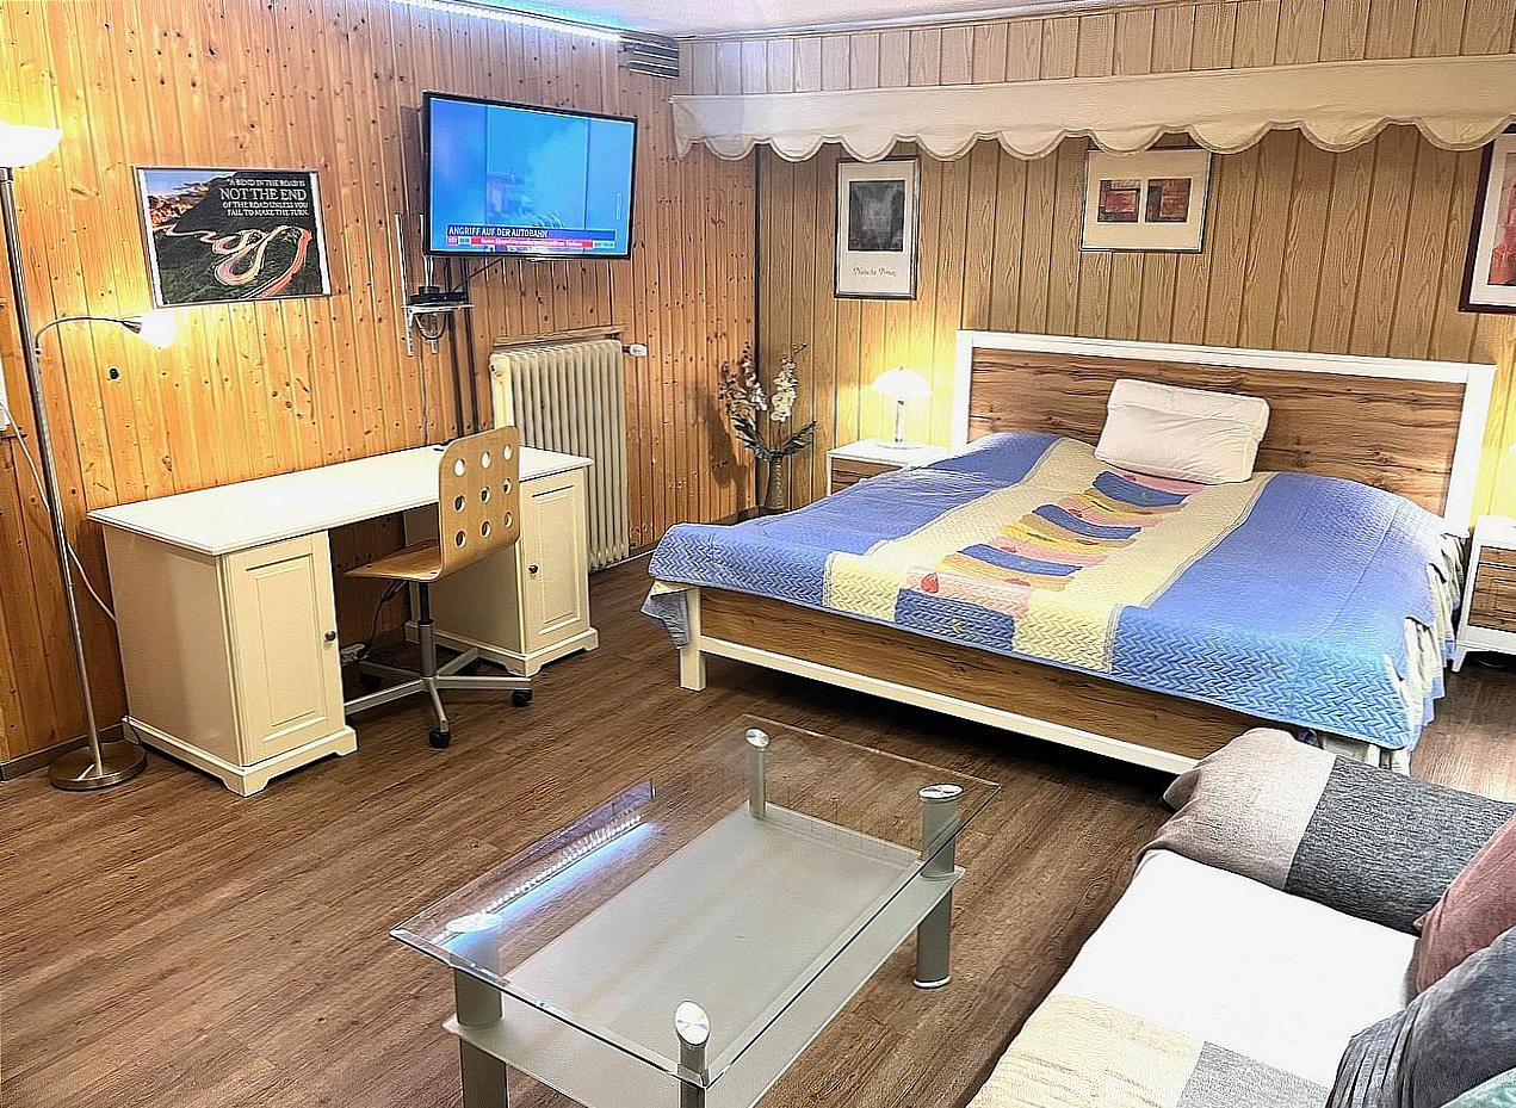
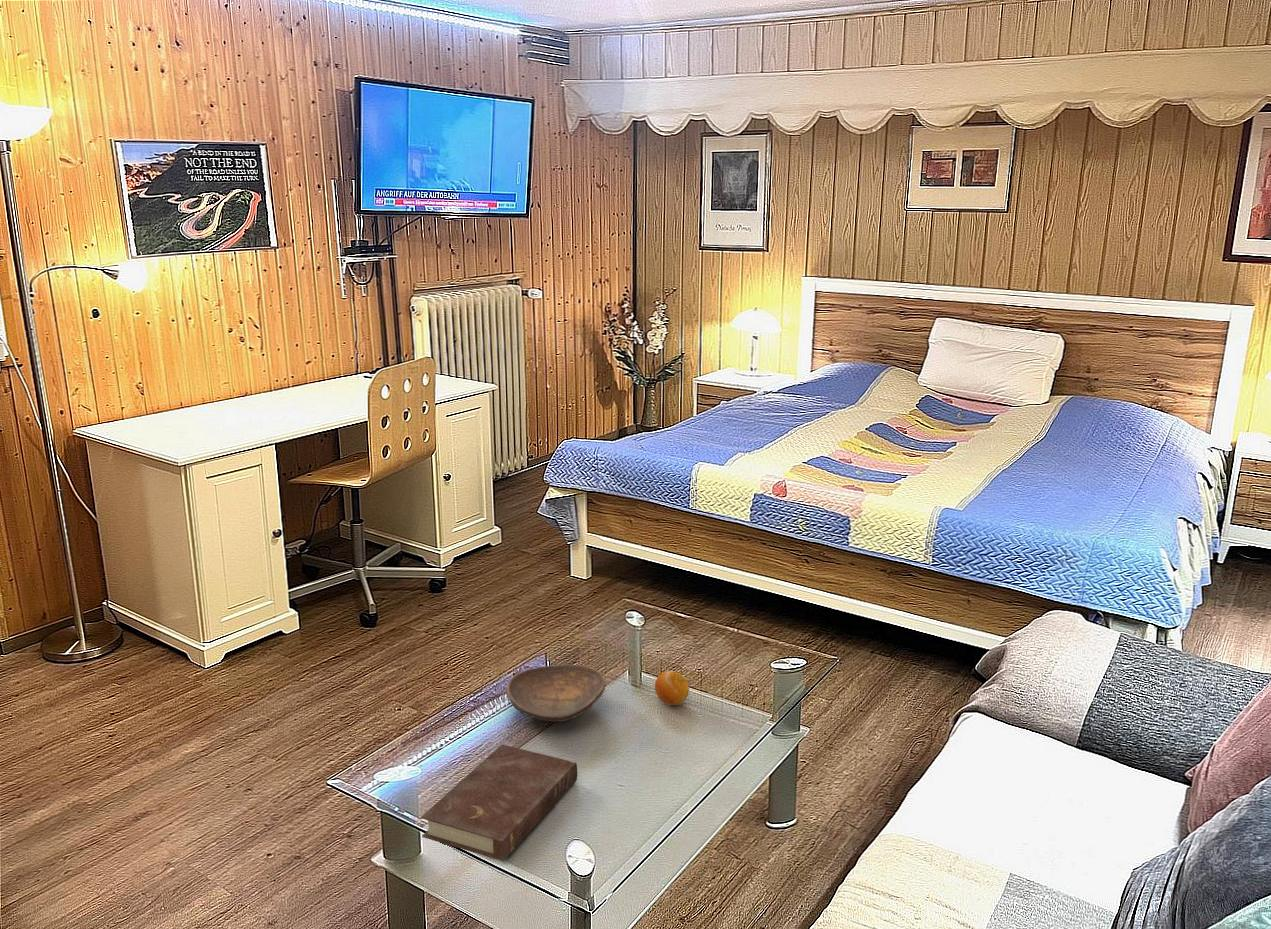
+ book (503, 798)
+ decorative bowl (556, 696)
+ fruit (671, 688)
